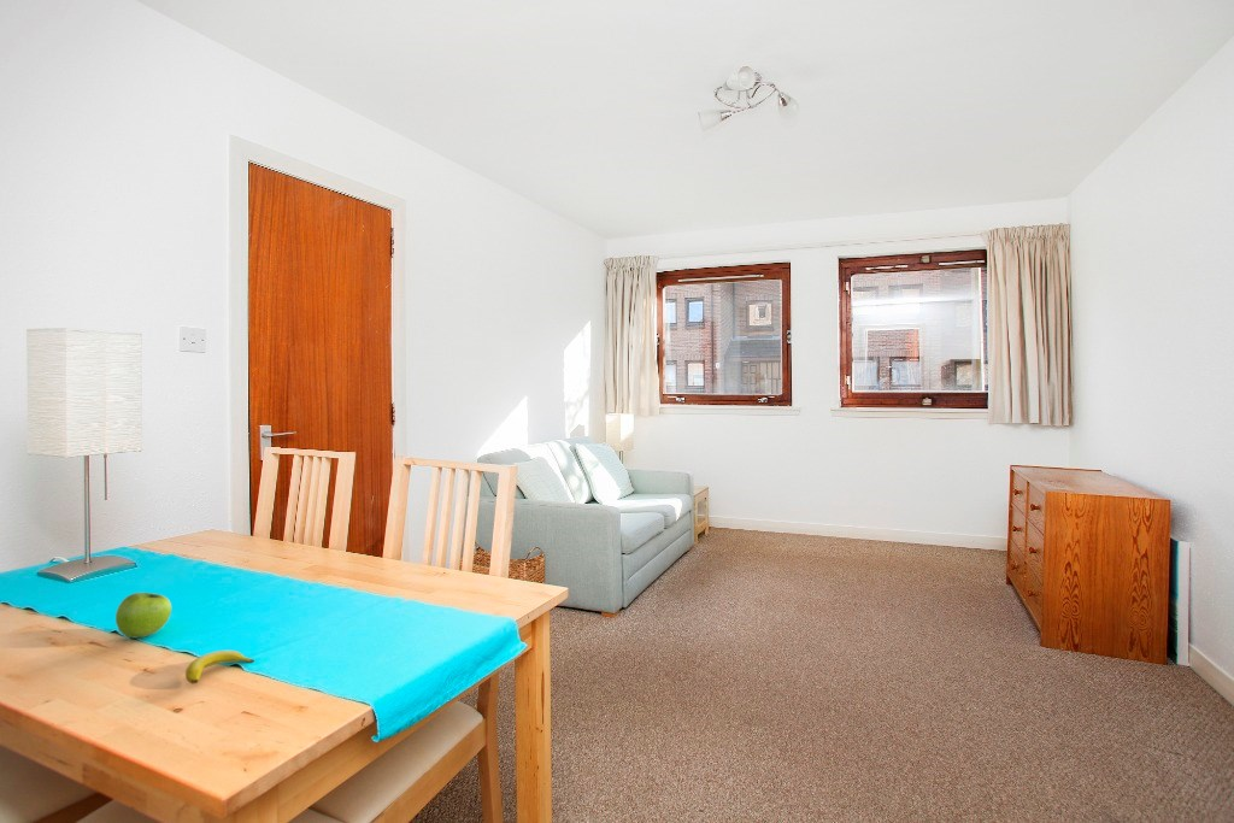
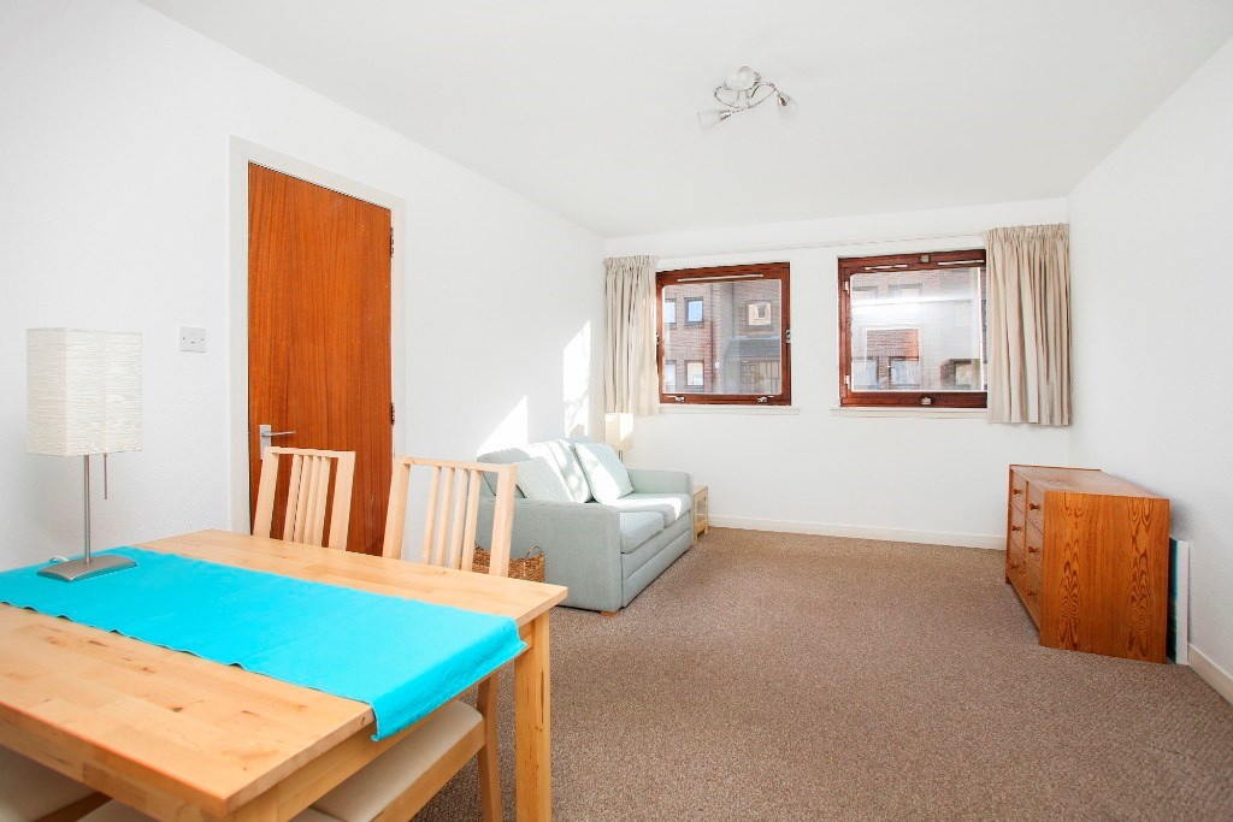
- fruit (143, 613)
- banana (215, 663)
